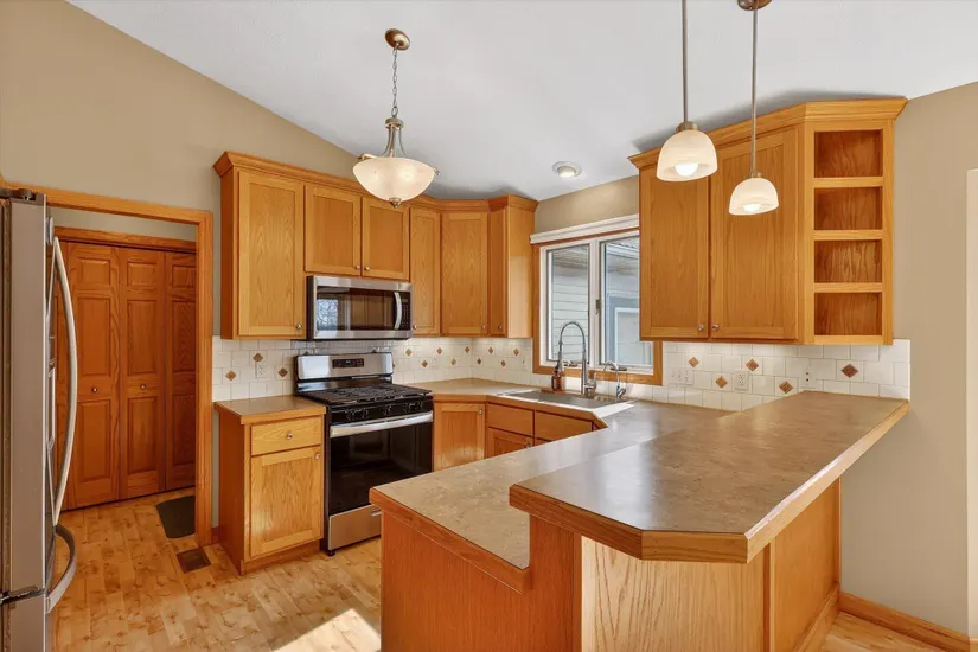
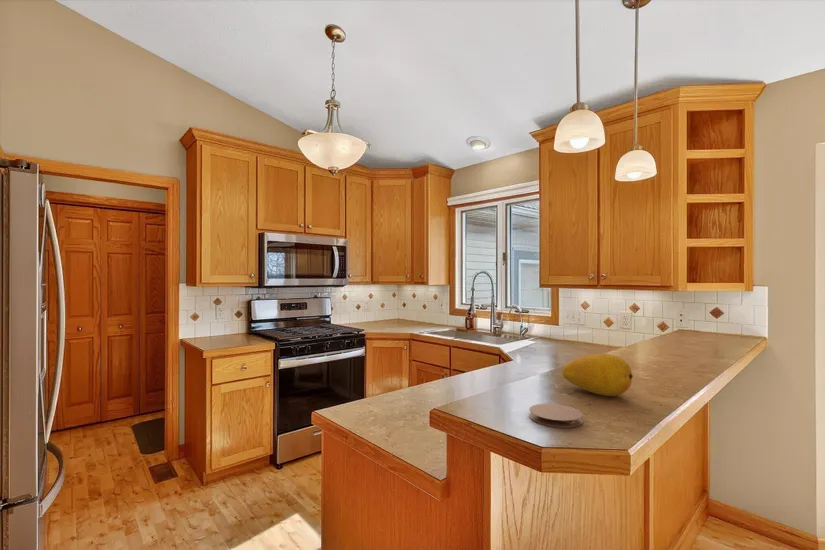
+ coaster (555, 414)
+ fruit (595, 372)
